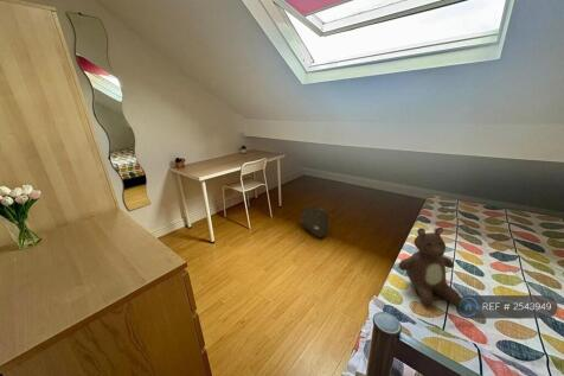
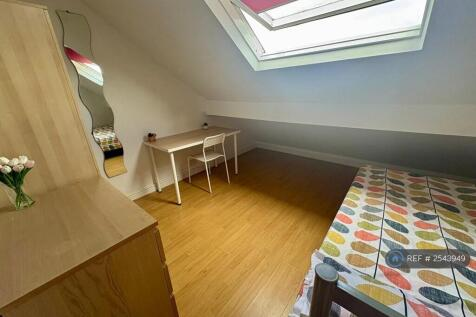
- rock (314, 219)
- teddy bear (432, 262)
